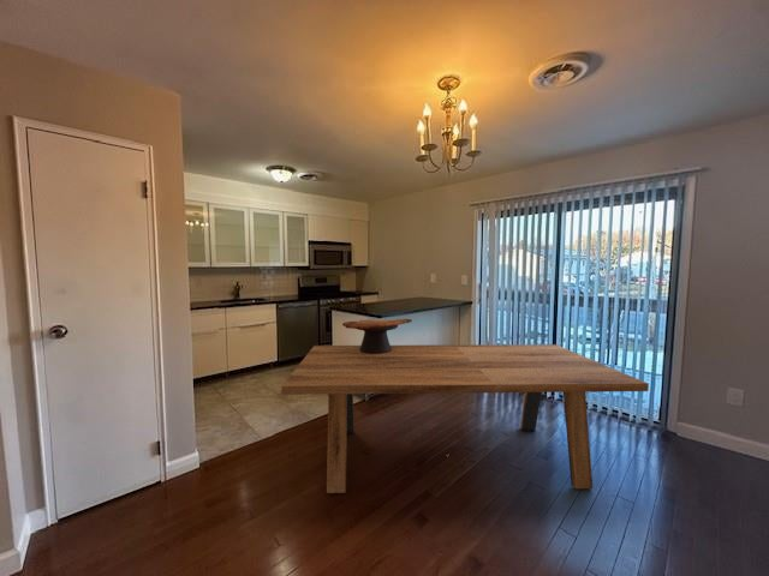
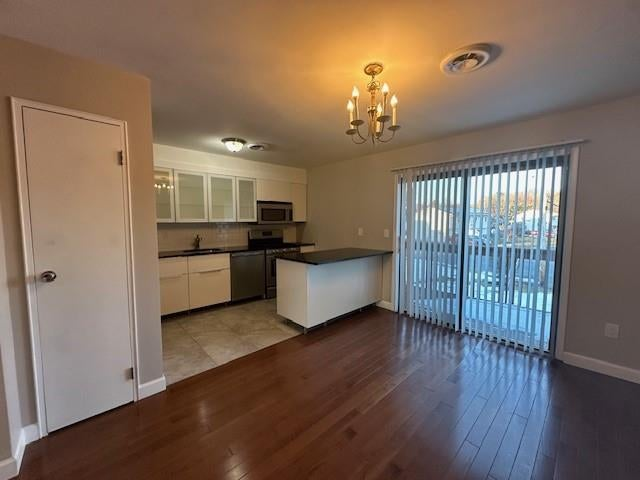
- dining table (448, 392)
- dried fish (378, 335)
